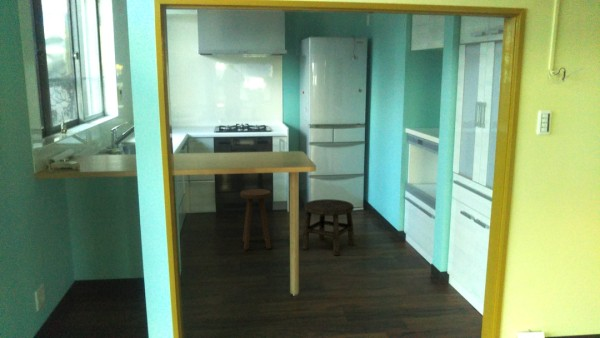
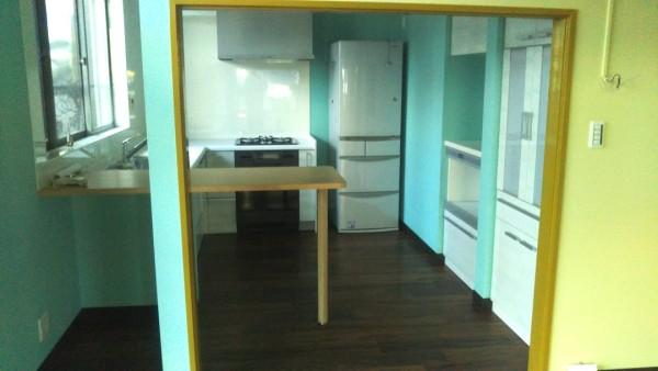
- stool (329, 225)
- stool (251, 216)
